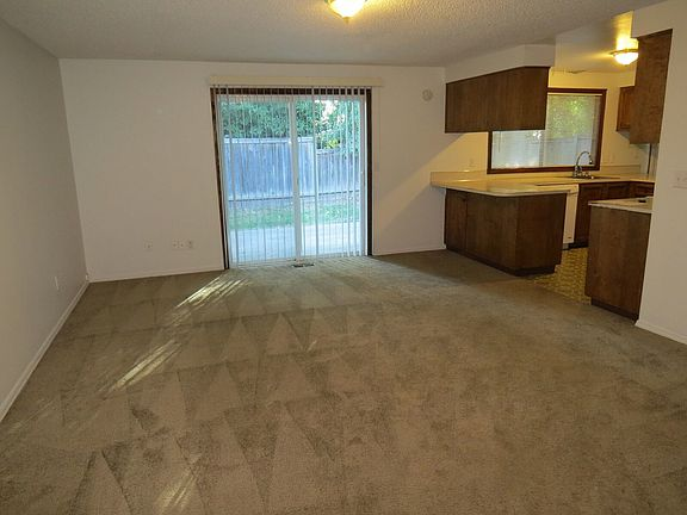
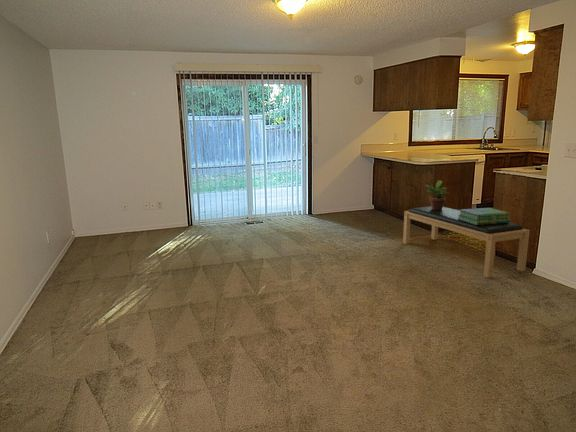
+ bench (458, 232)
+ potted plant (437, 195)
+ stack of books (483, 215)
